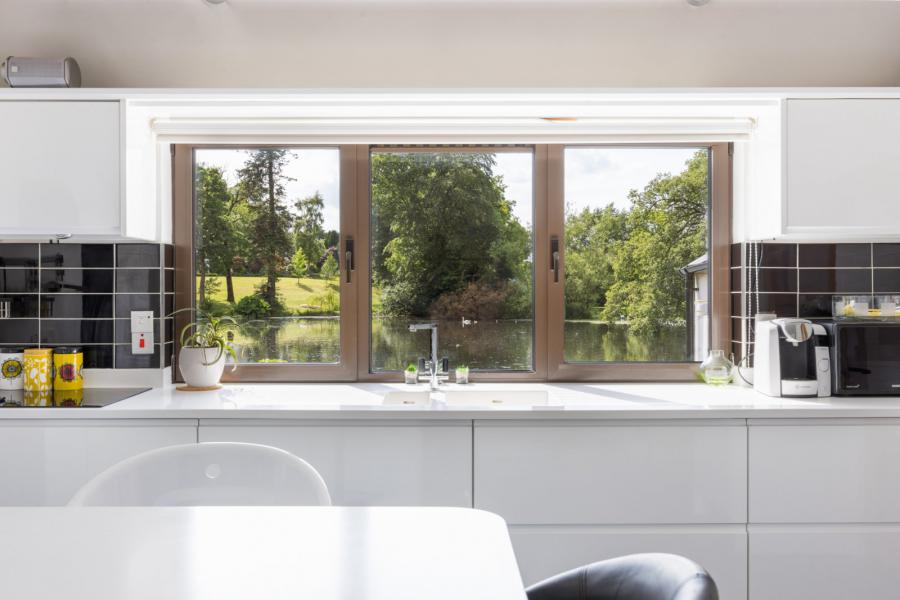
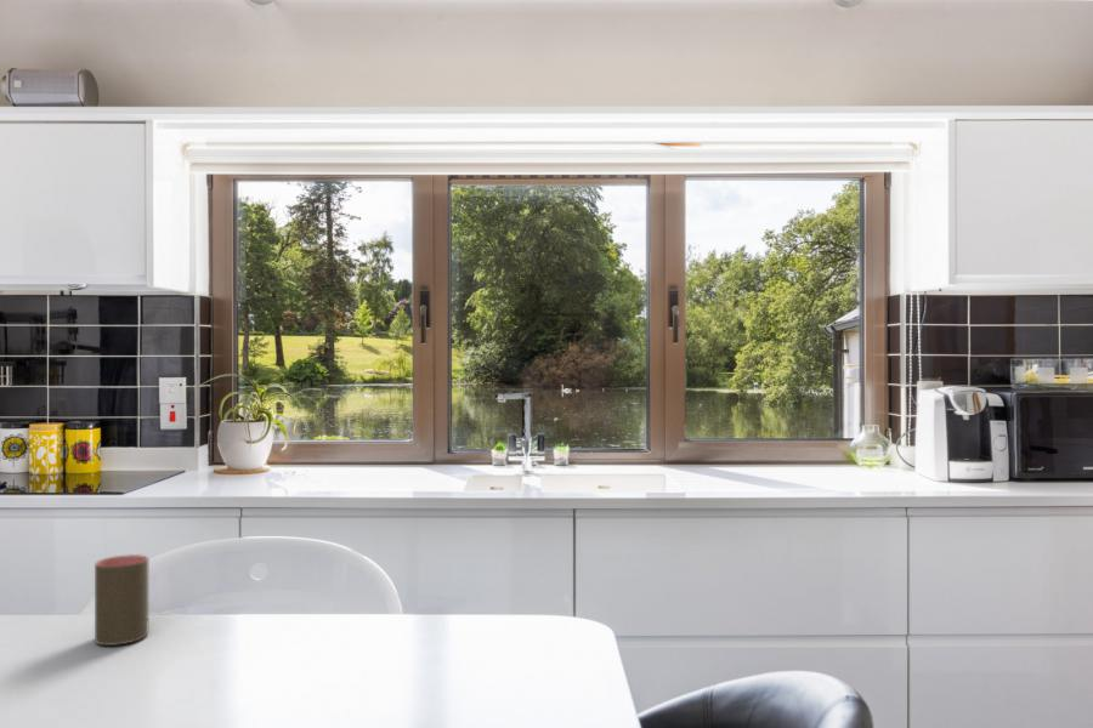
+ cup (121, 598)
